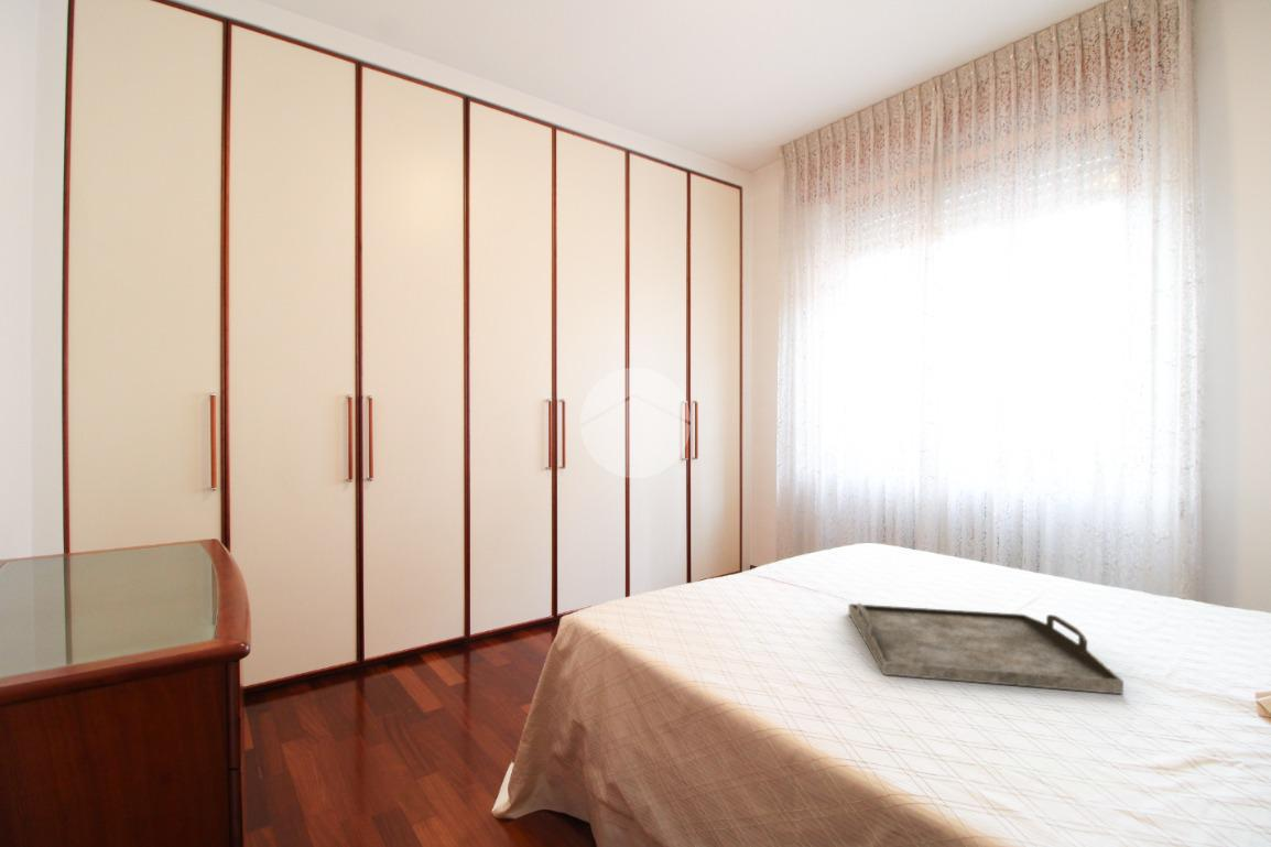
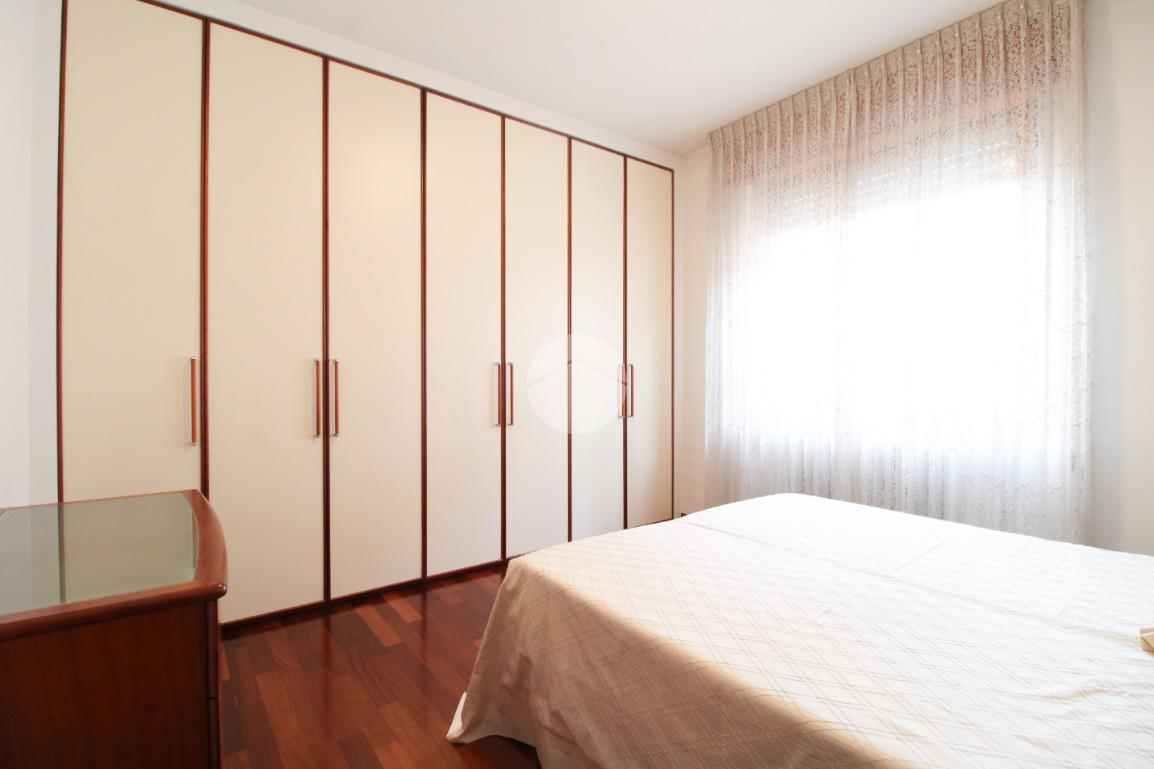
- serving tray (962, 630)
